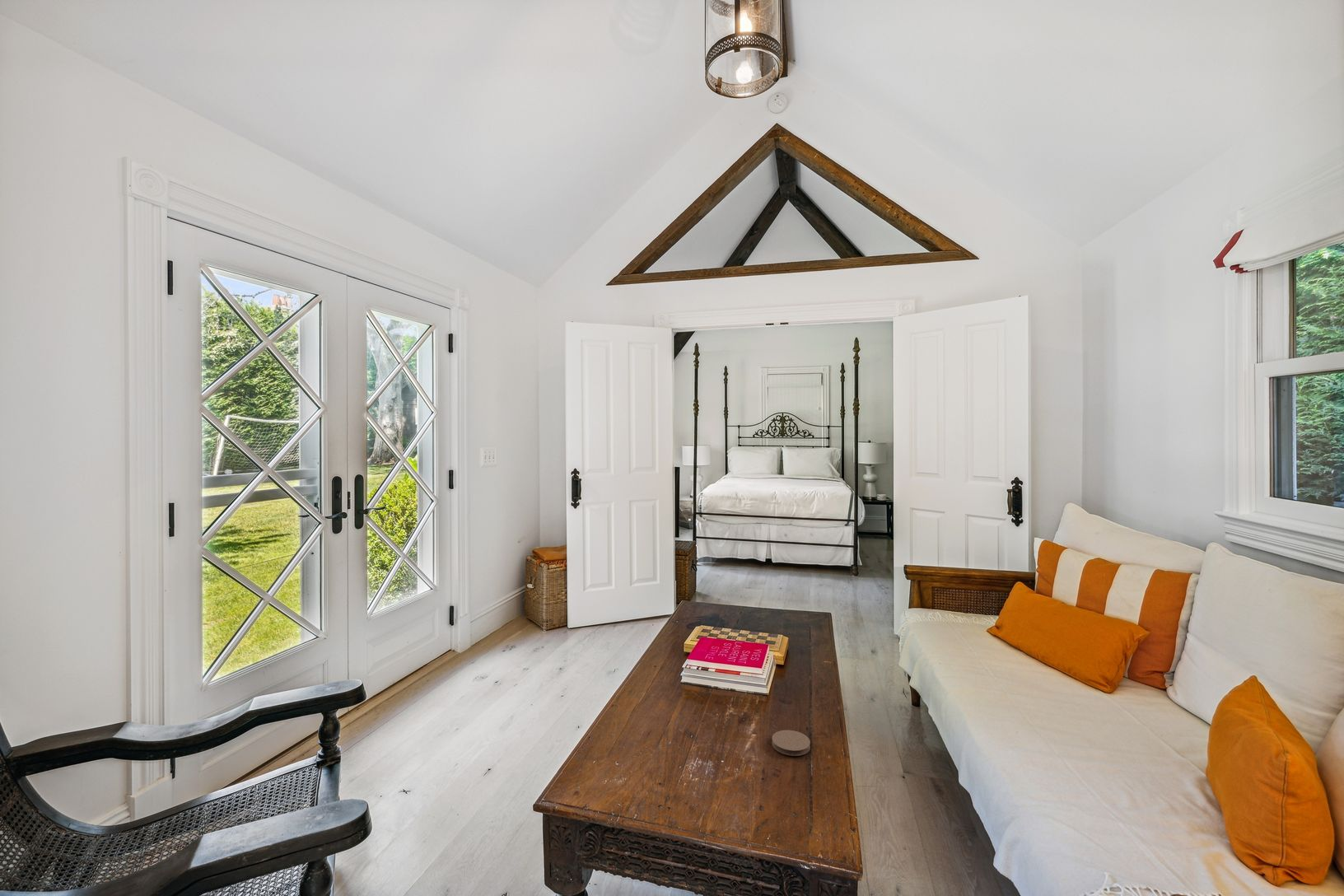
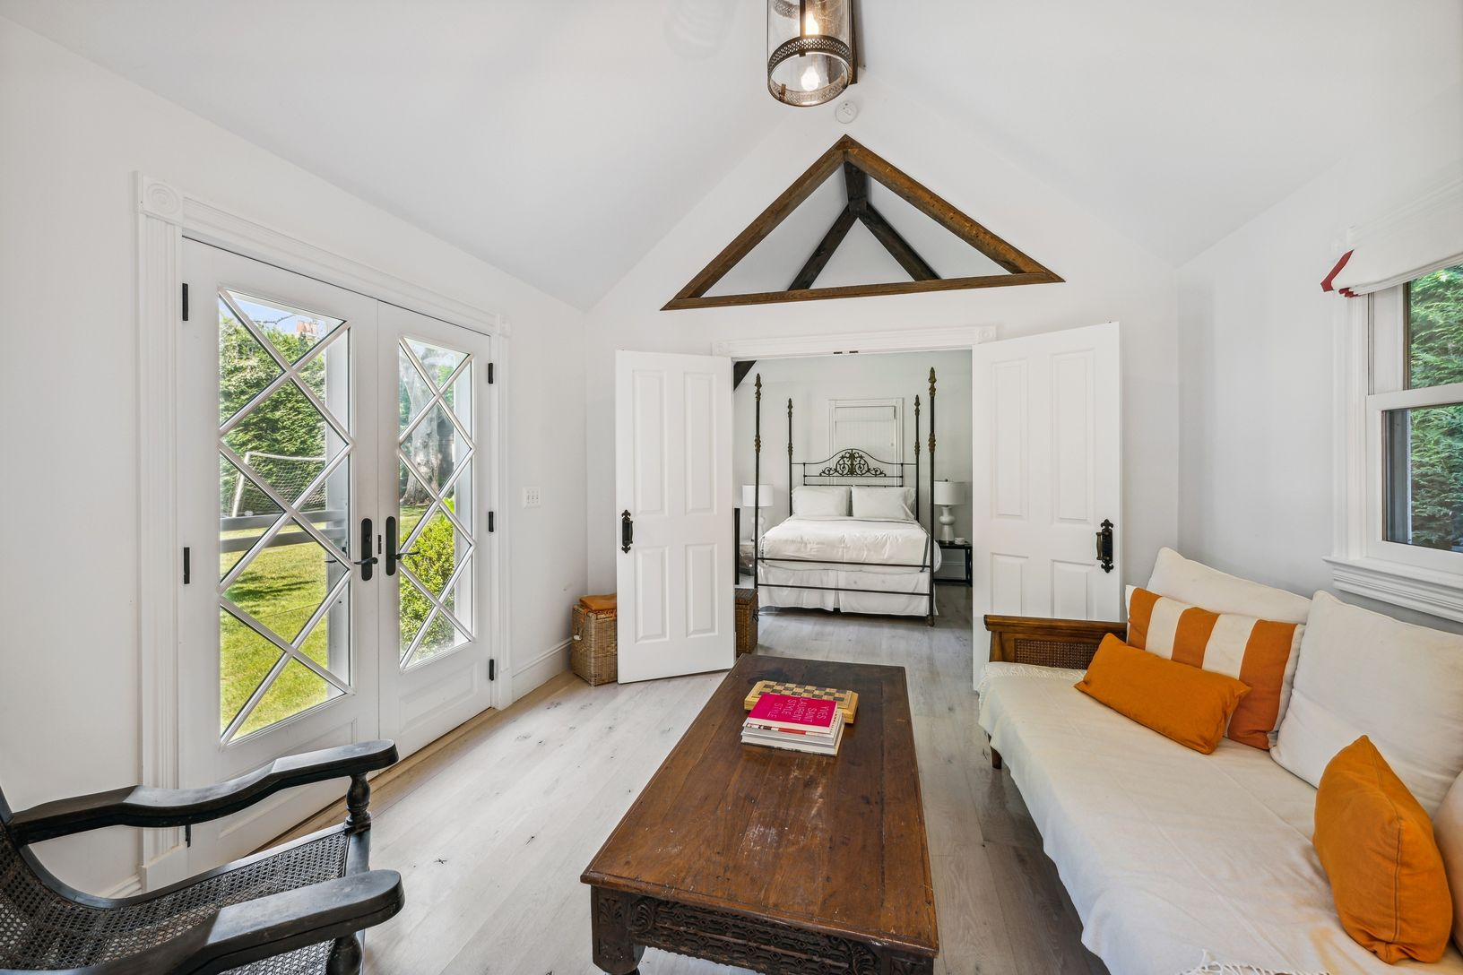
- coaster (791, 742)
